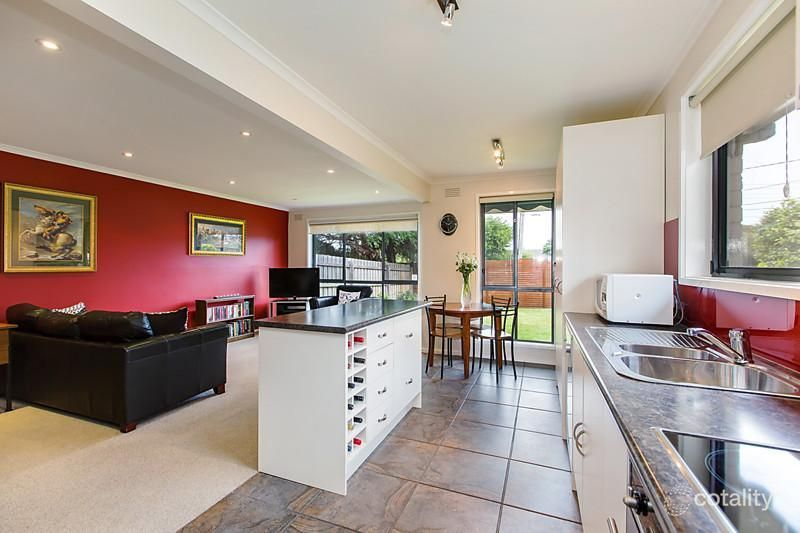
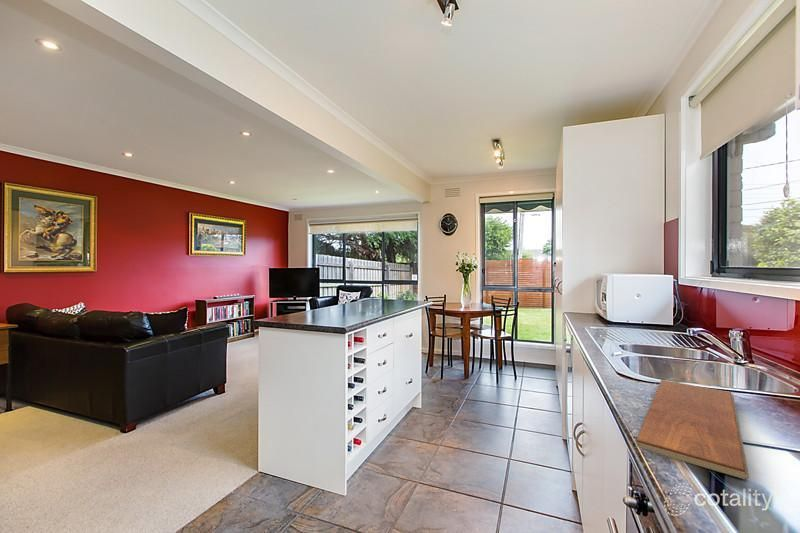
+ chopping board (692, 415)
